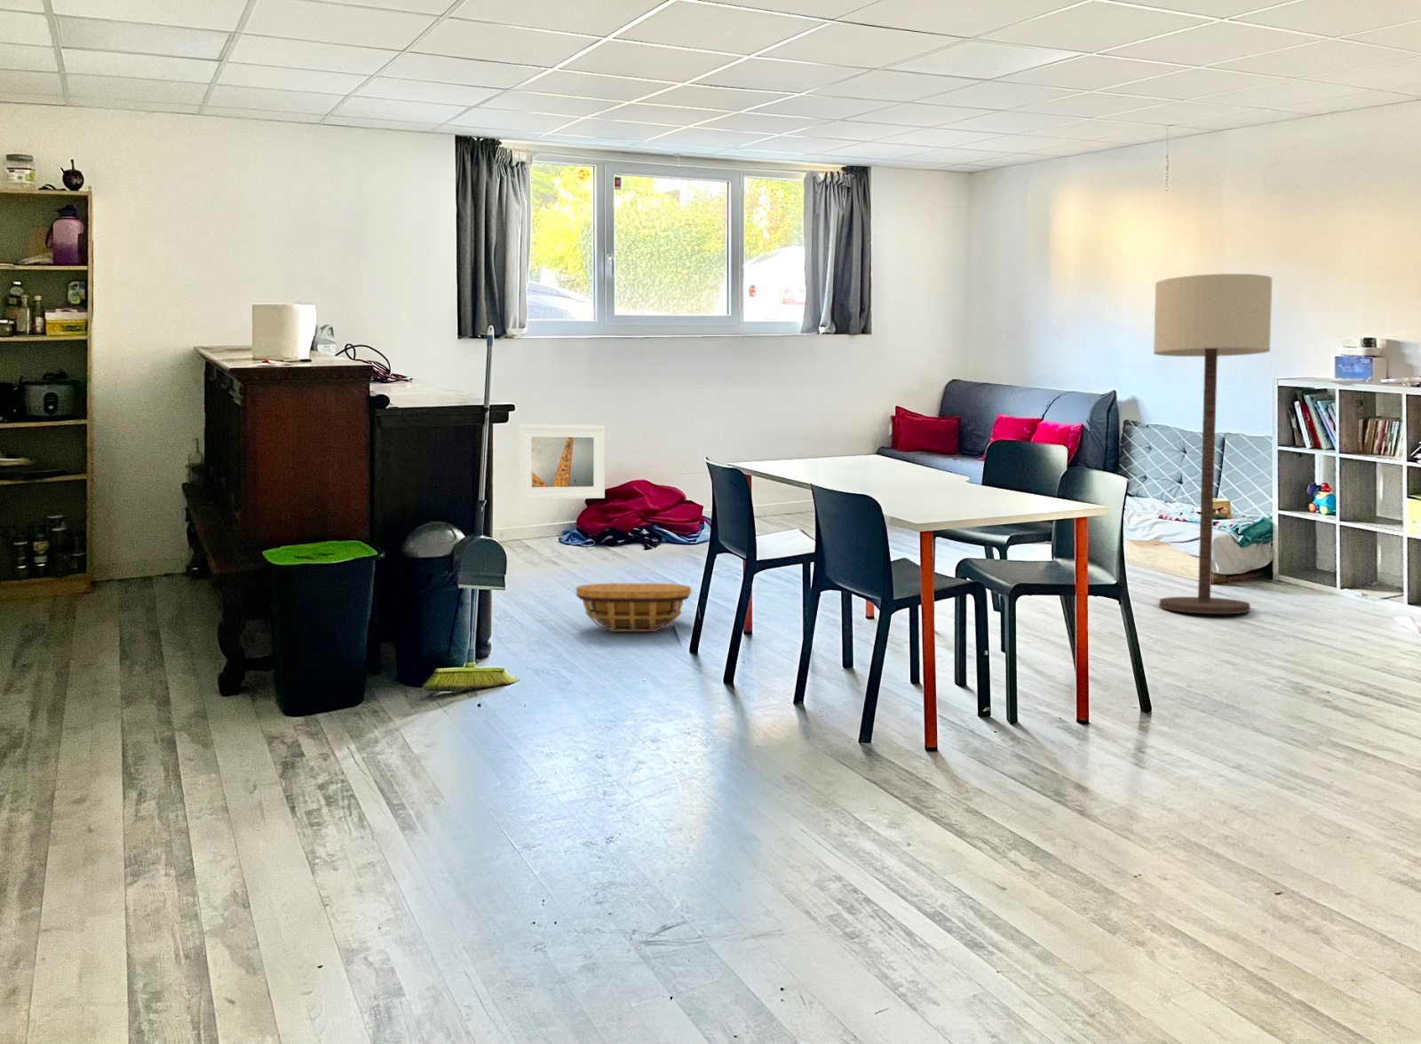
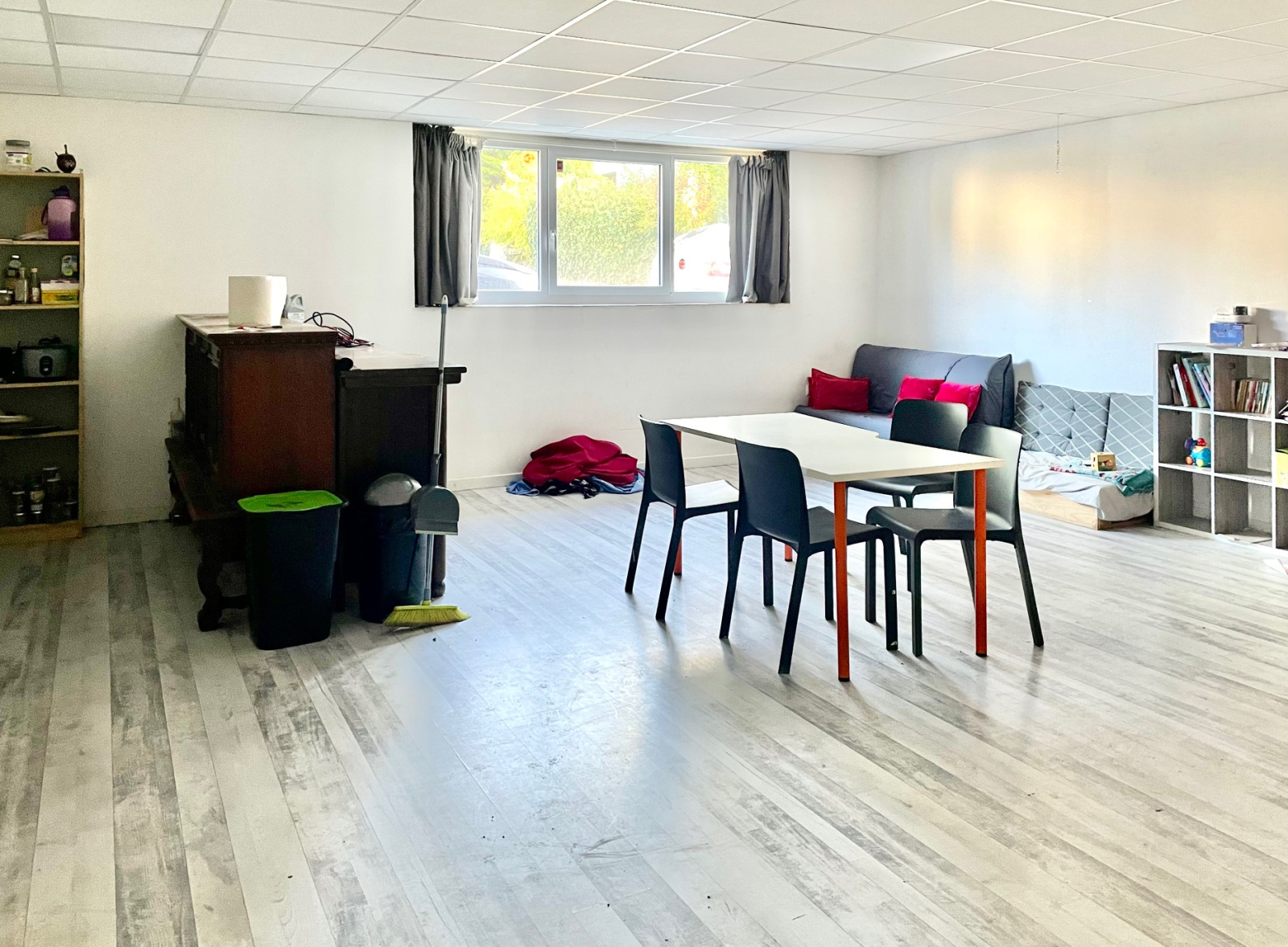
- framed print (563, 461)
- floor lamp (1208, 446)
- basket (633, 609)
